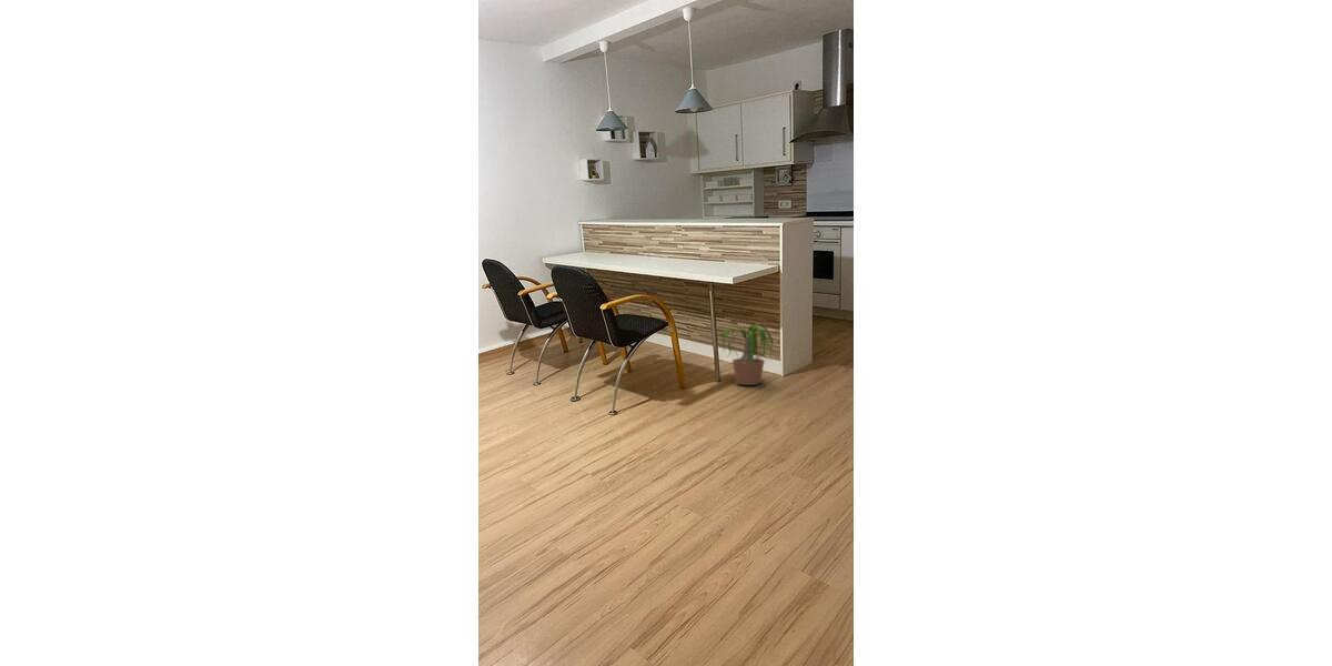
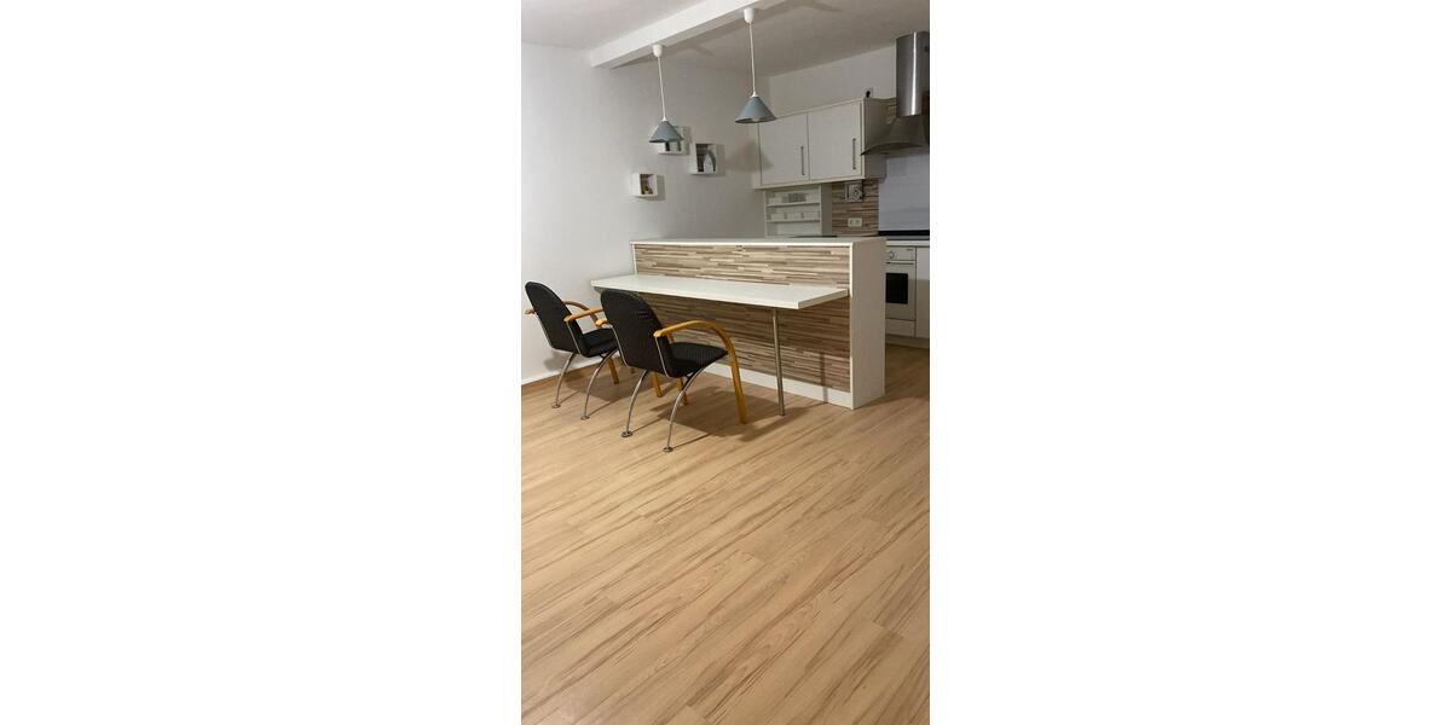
- potted plant (754, 353)
